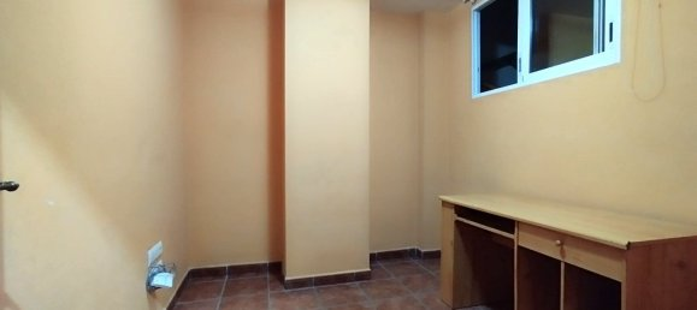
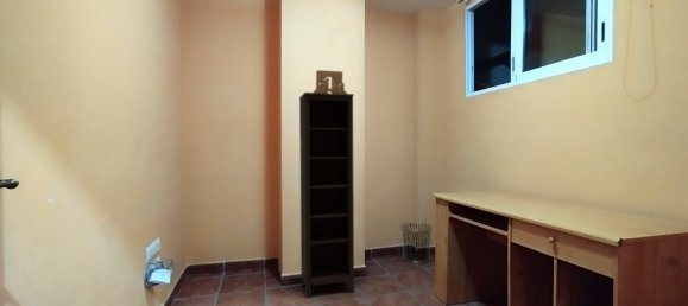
+ waste bin (417, 242)
+ bookcase (326, 192)
+ bookend (328, 82)
